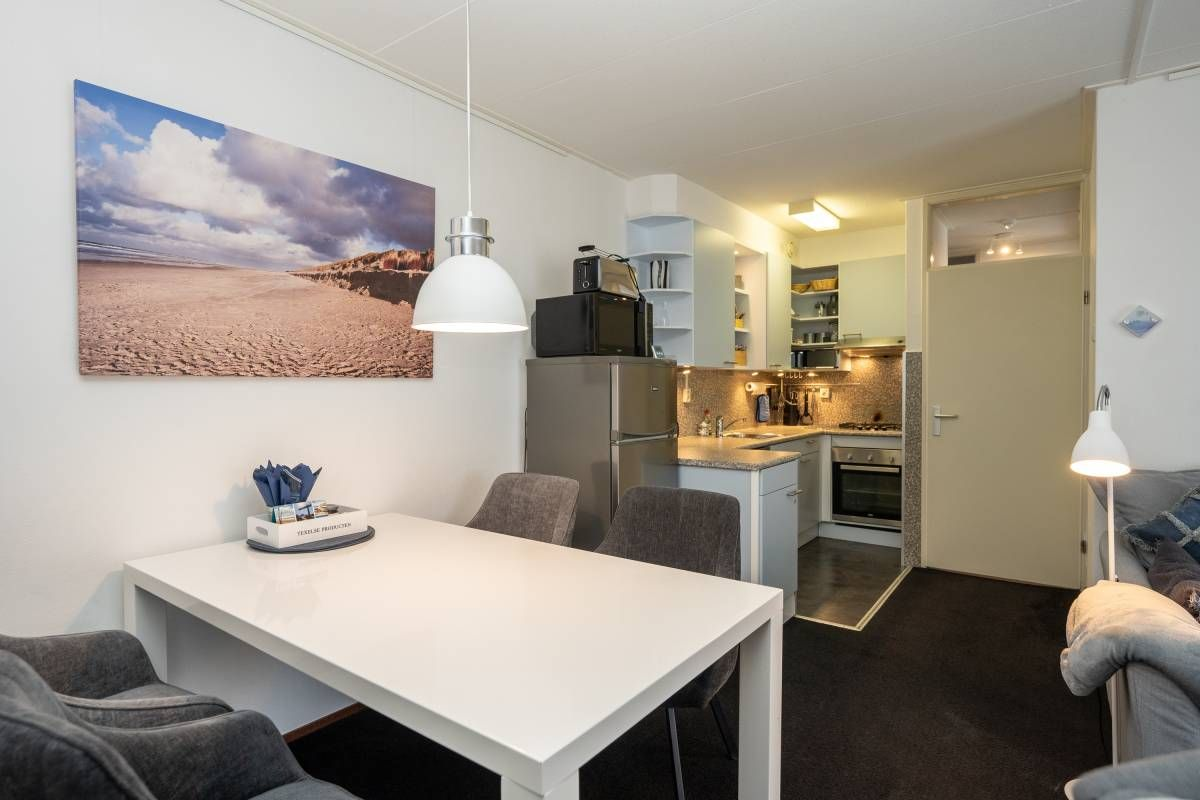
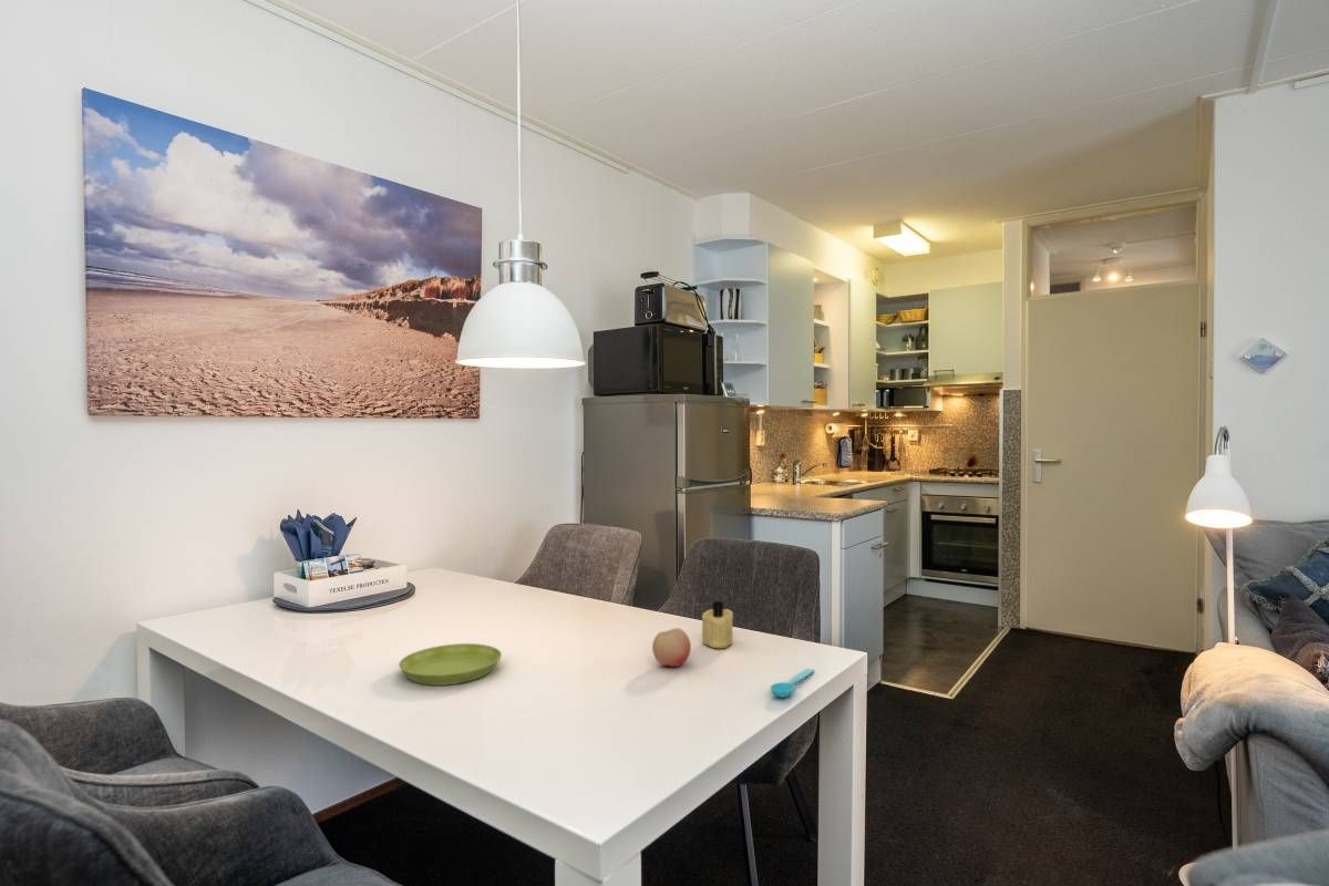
+ saucer (451, 664)
+ spoon (794, 680)
+ candle (717, 624)
+ fruit (671, 647)
